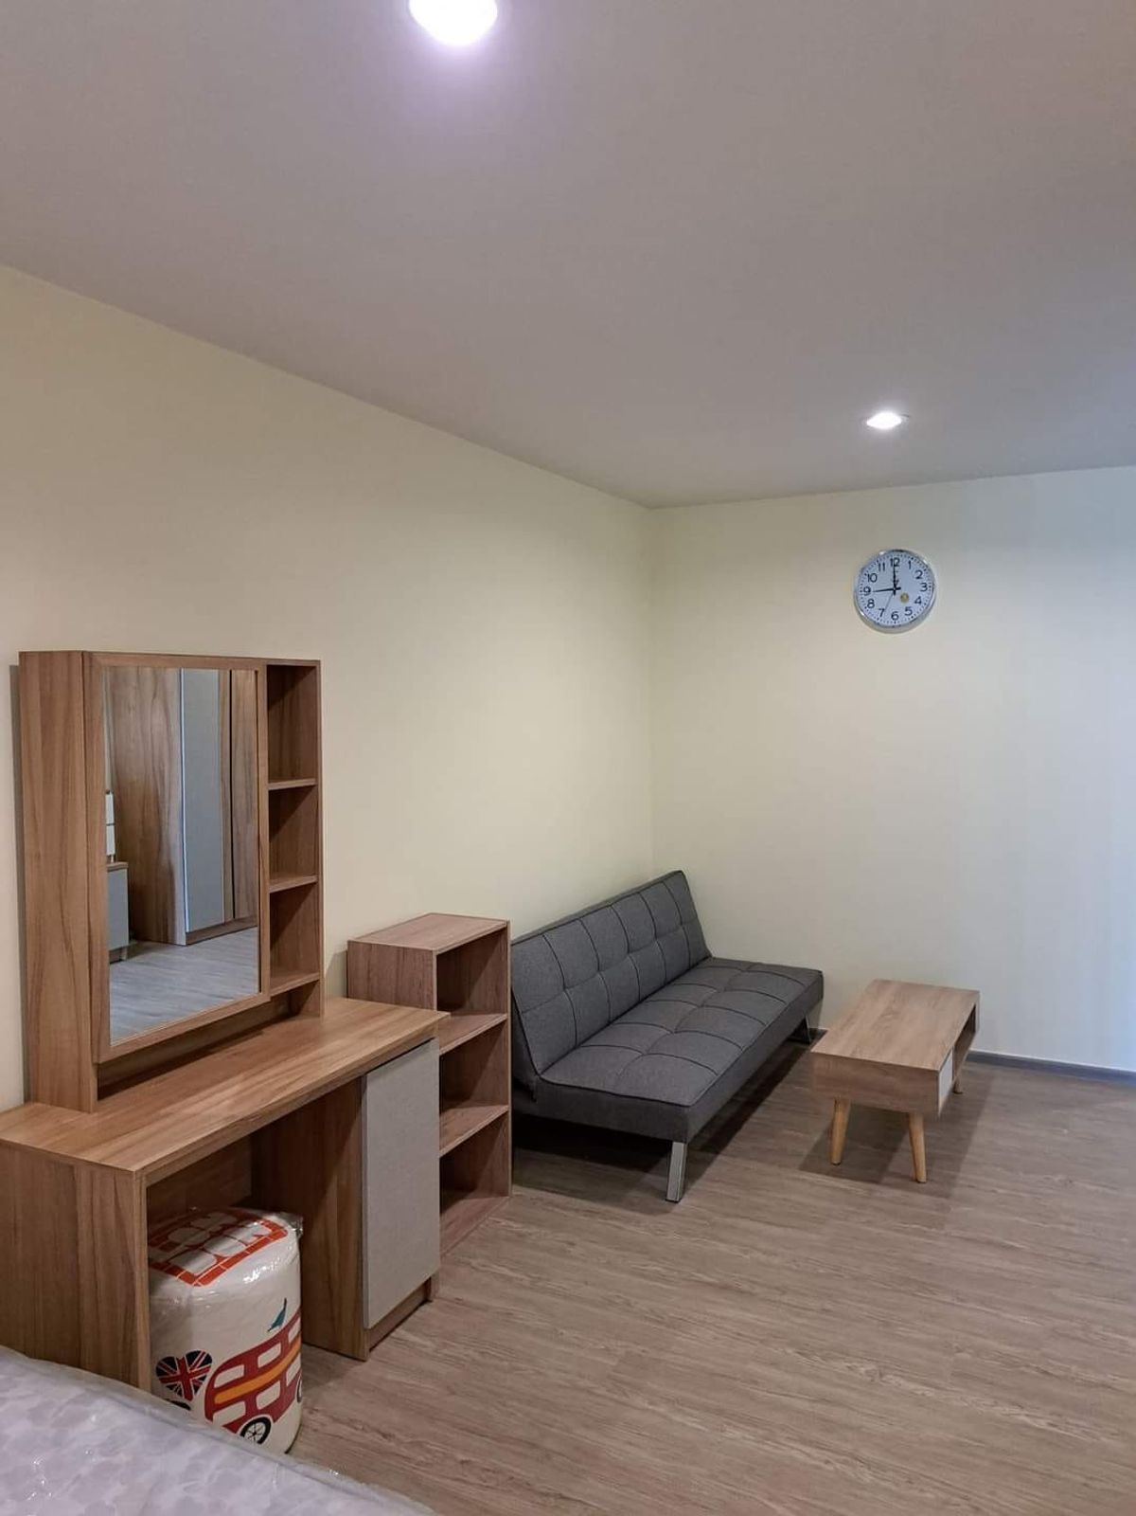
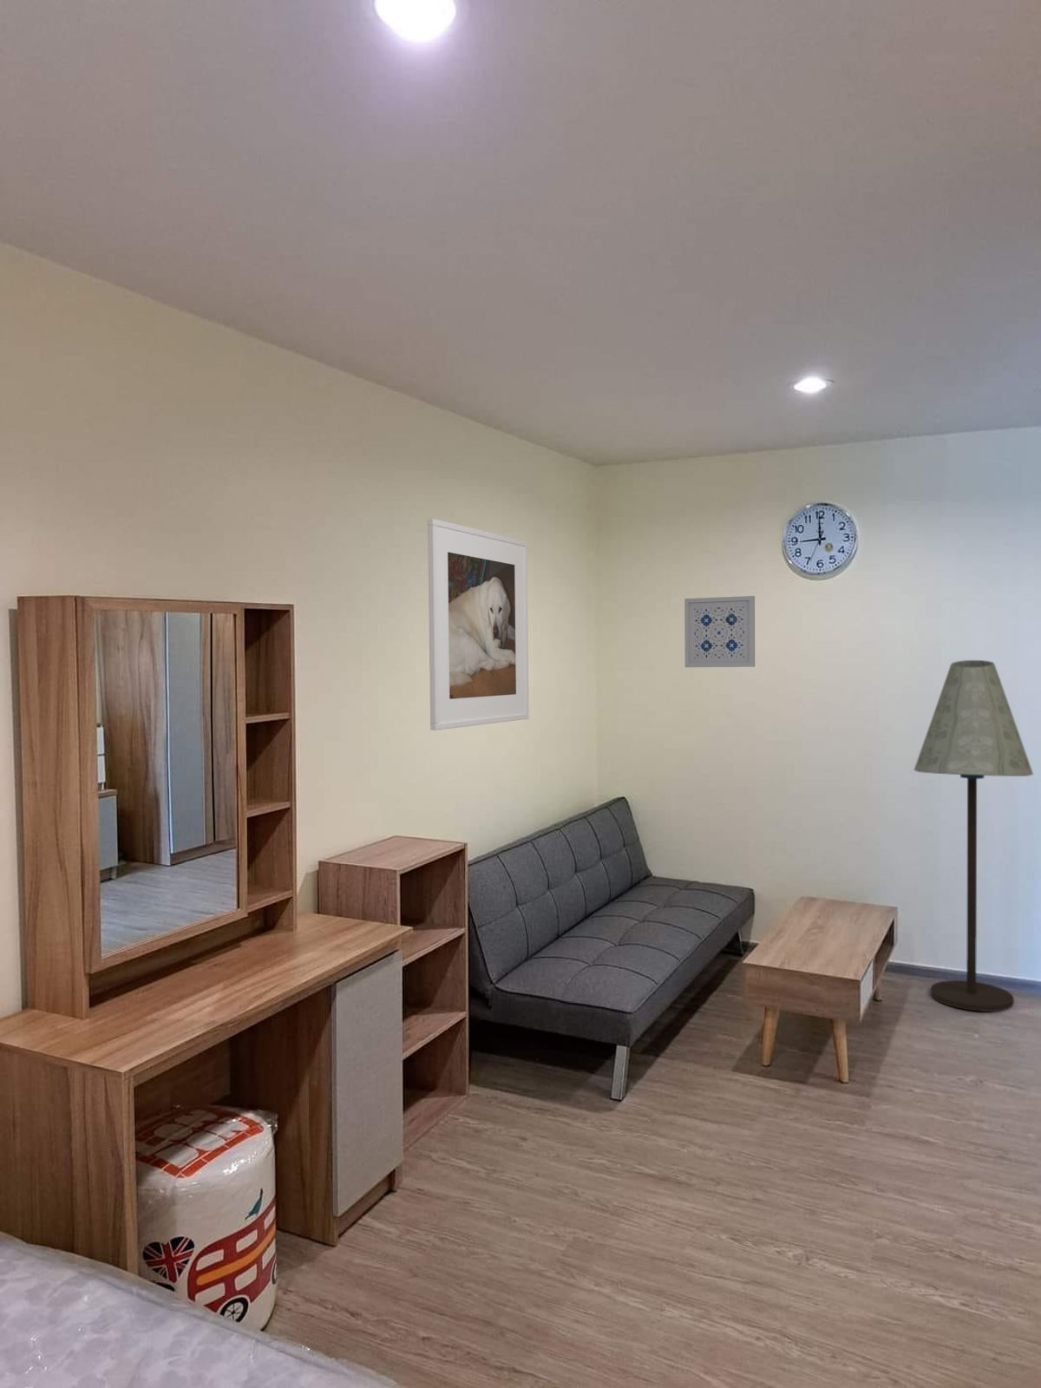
+ floor lamp (972, 830)
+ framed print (482, 627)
+ wall art (720, 632)
